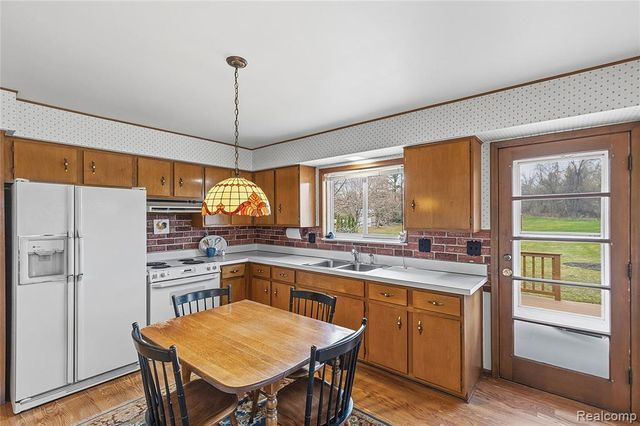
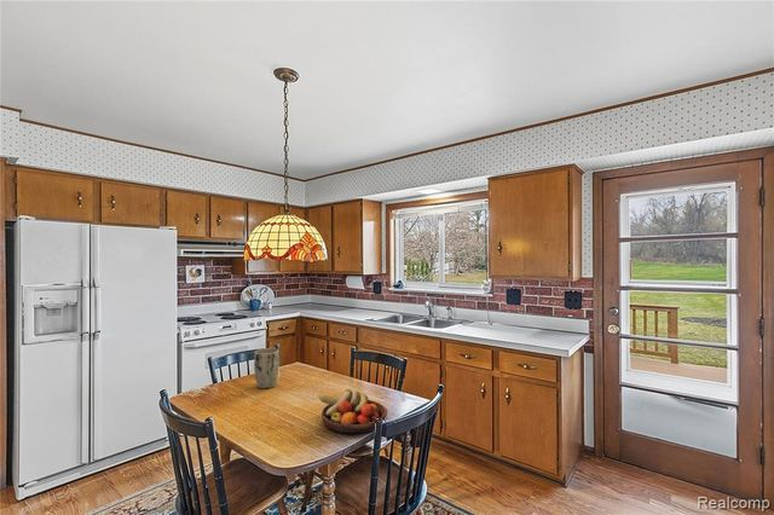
+ plant pot (266, 368)
+ fruit bowl (353, 407)
